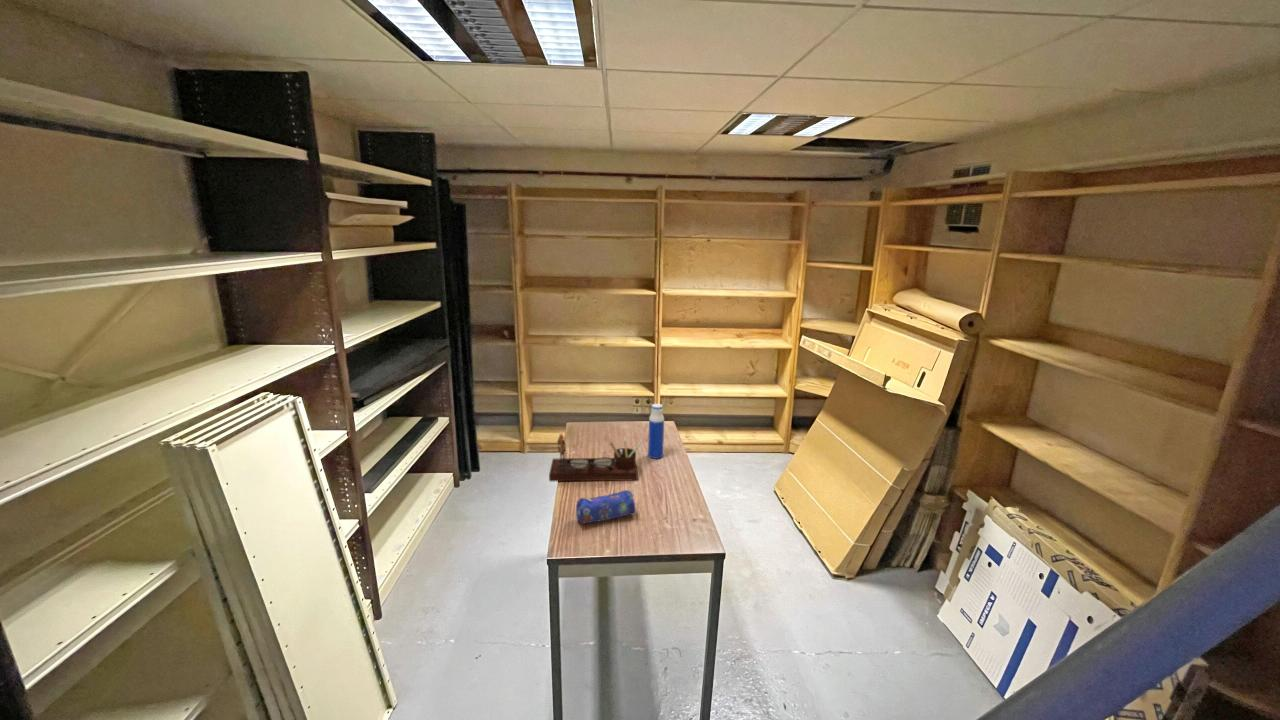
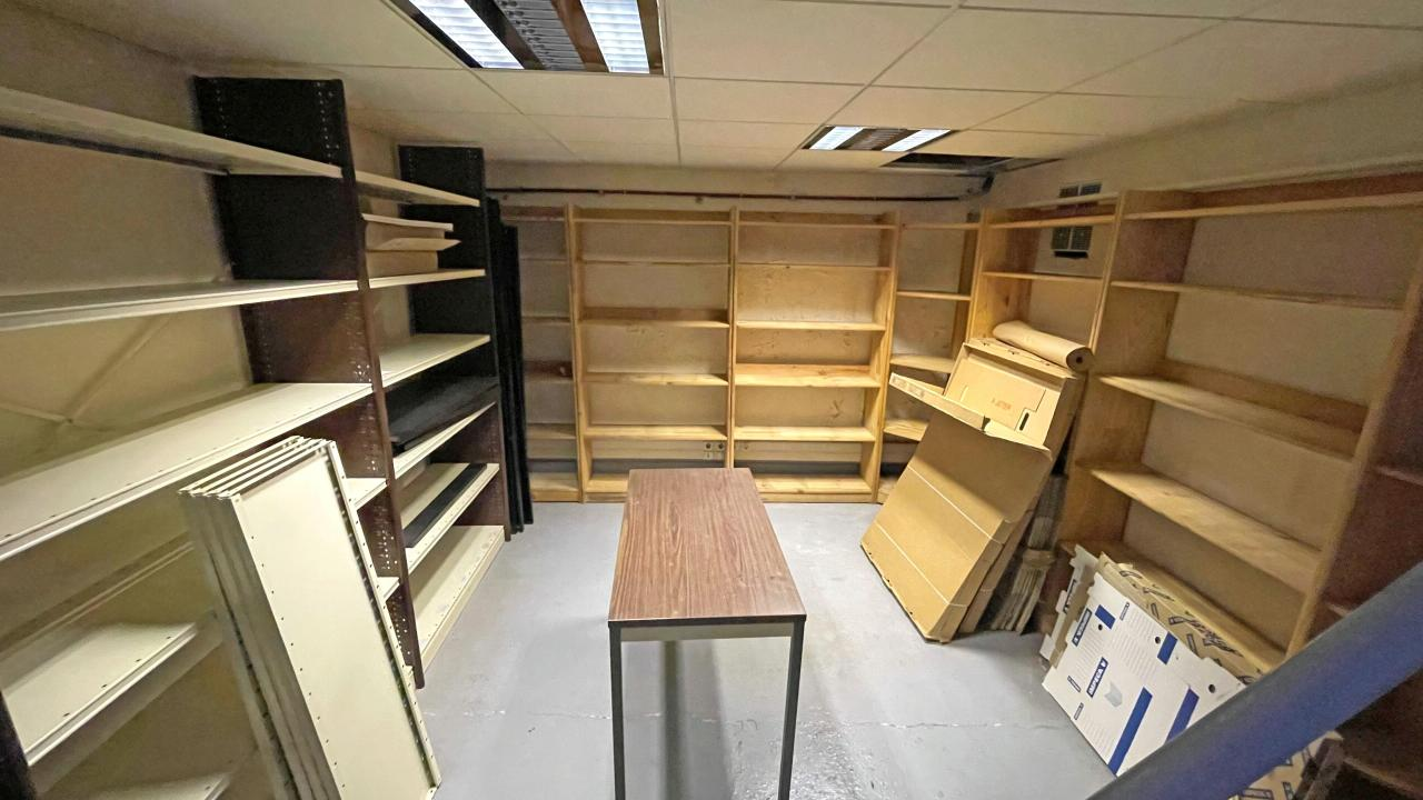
- pencil case (605, 506)
- desk organizer (597, 458)
- water bottle (656, 430)
